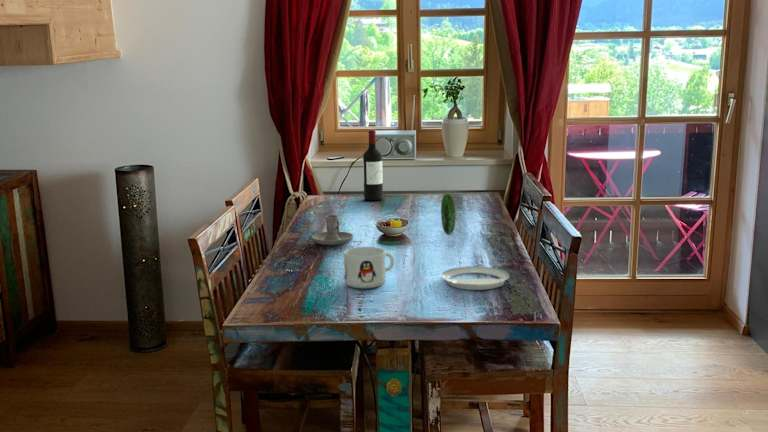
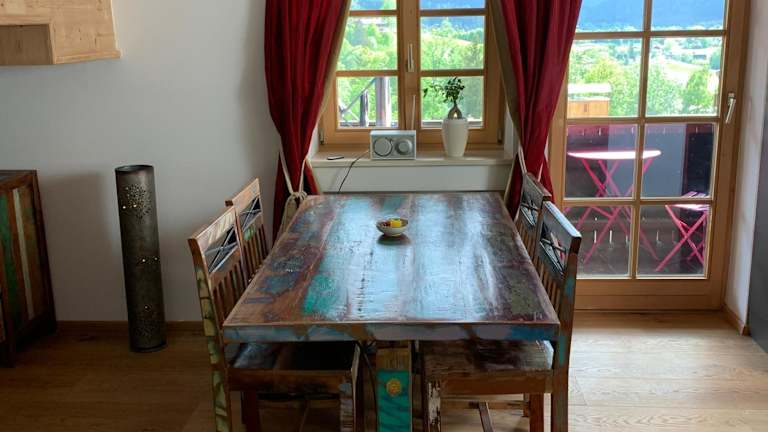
- candle holder (333, 228)
- wine bottle (372, 164)
- mug (371, 266)
- plate (453, 229)
